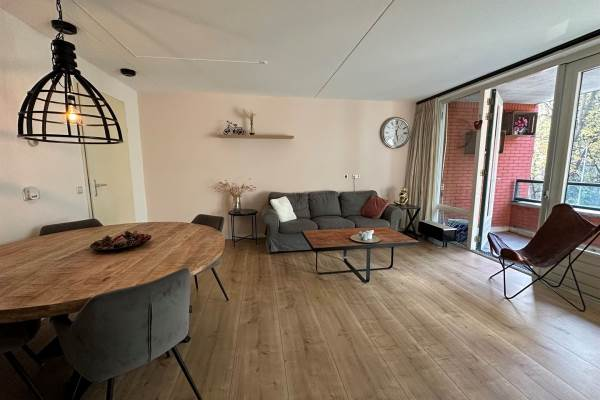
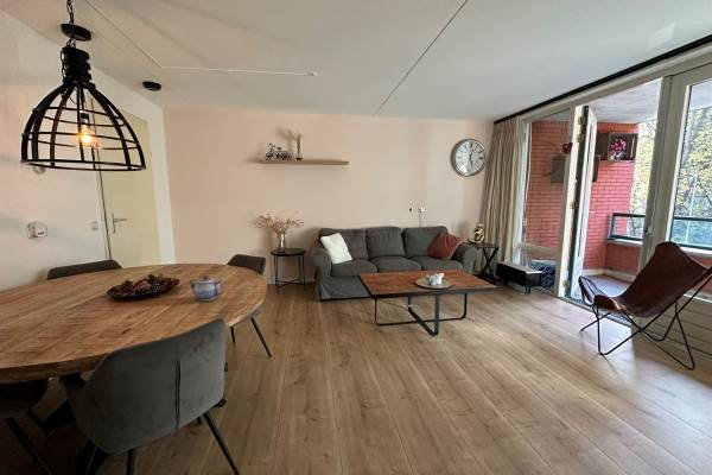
+ teapot (205, 286)
